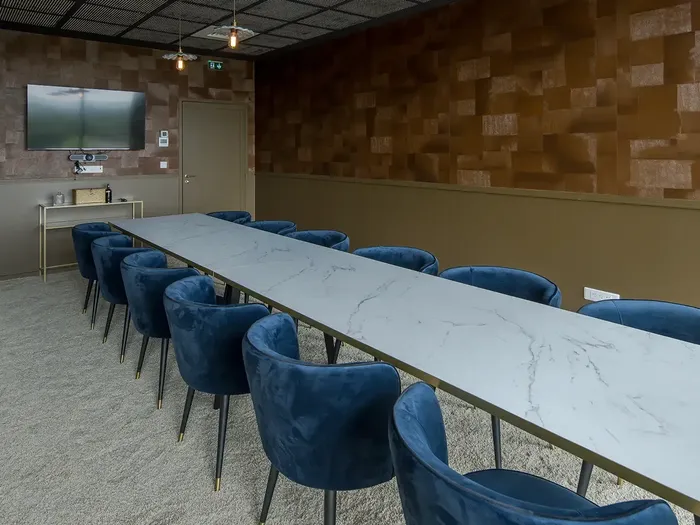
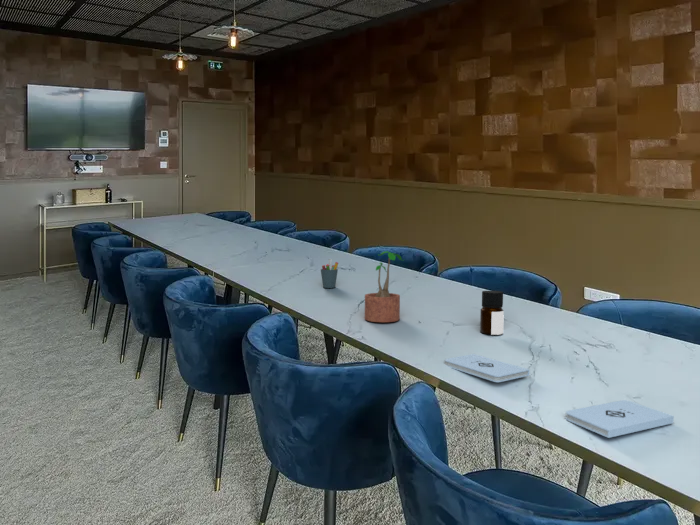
+ pen holder (329, 273)
+ notepad (484, 367)
+ bottle (491, 312)
+ notepad (617, 417)
+ potted plant (386, 285)
